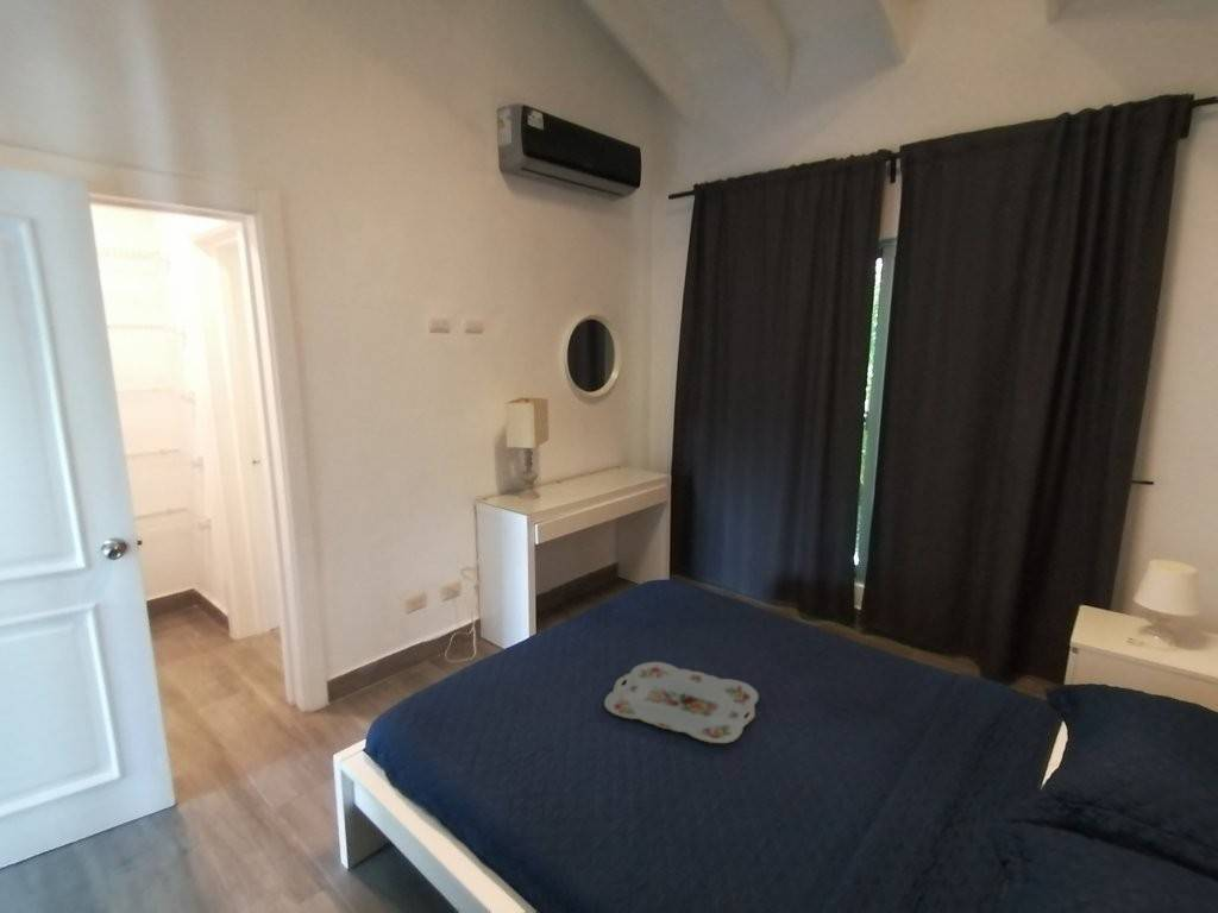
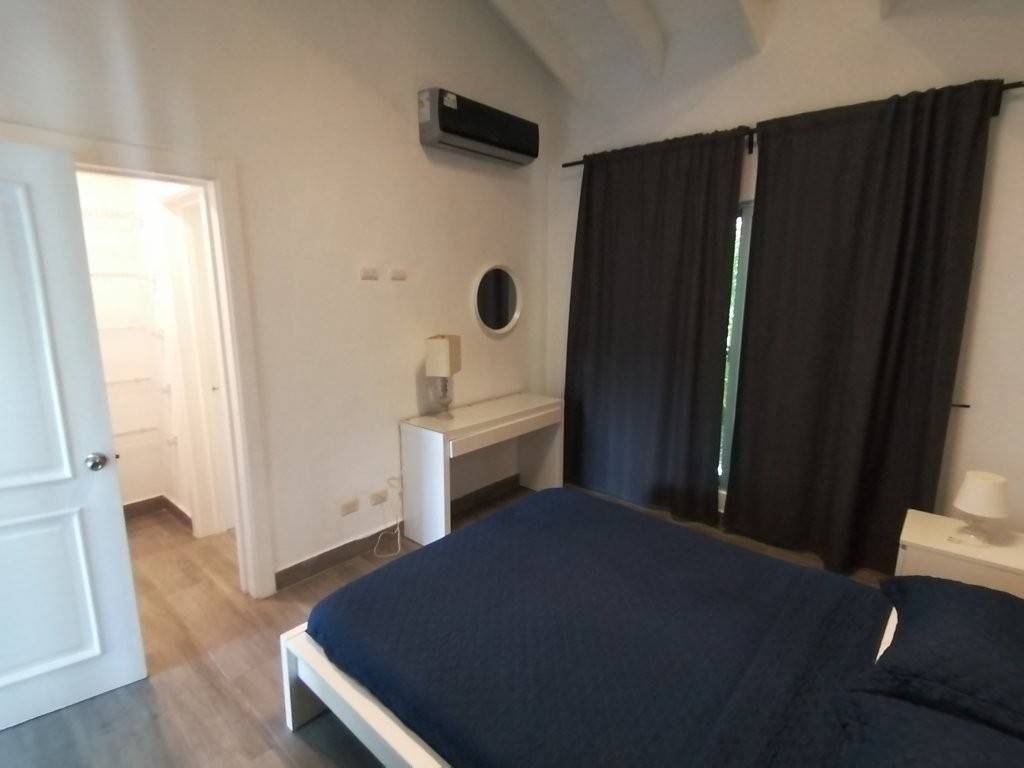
- serving tray (682, 699)
